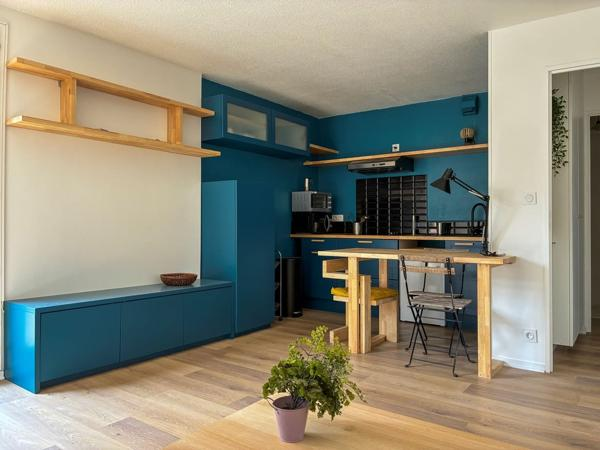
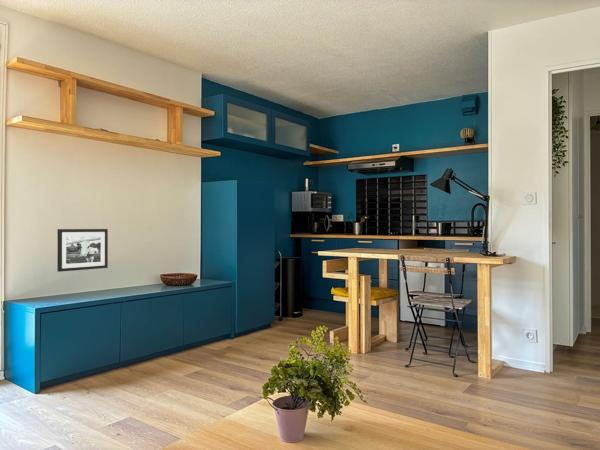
+ picture frame (83, 249)
